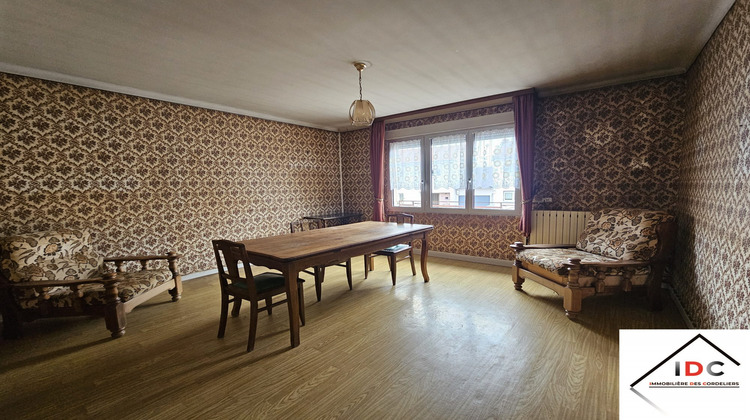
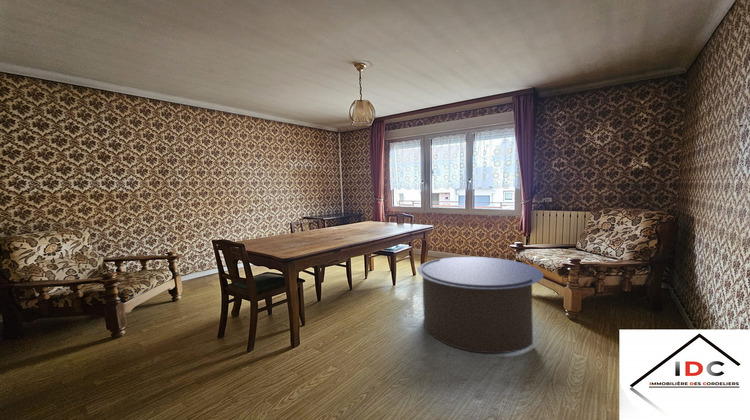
+ coffee table (476, 296)
